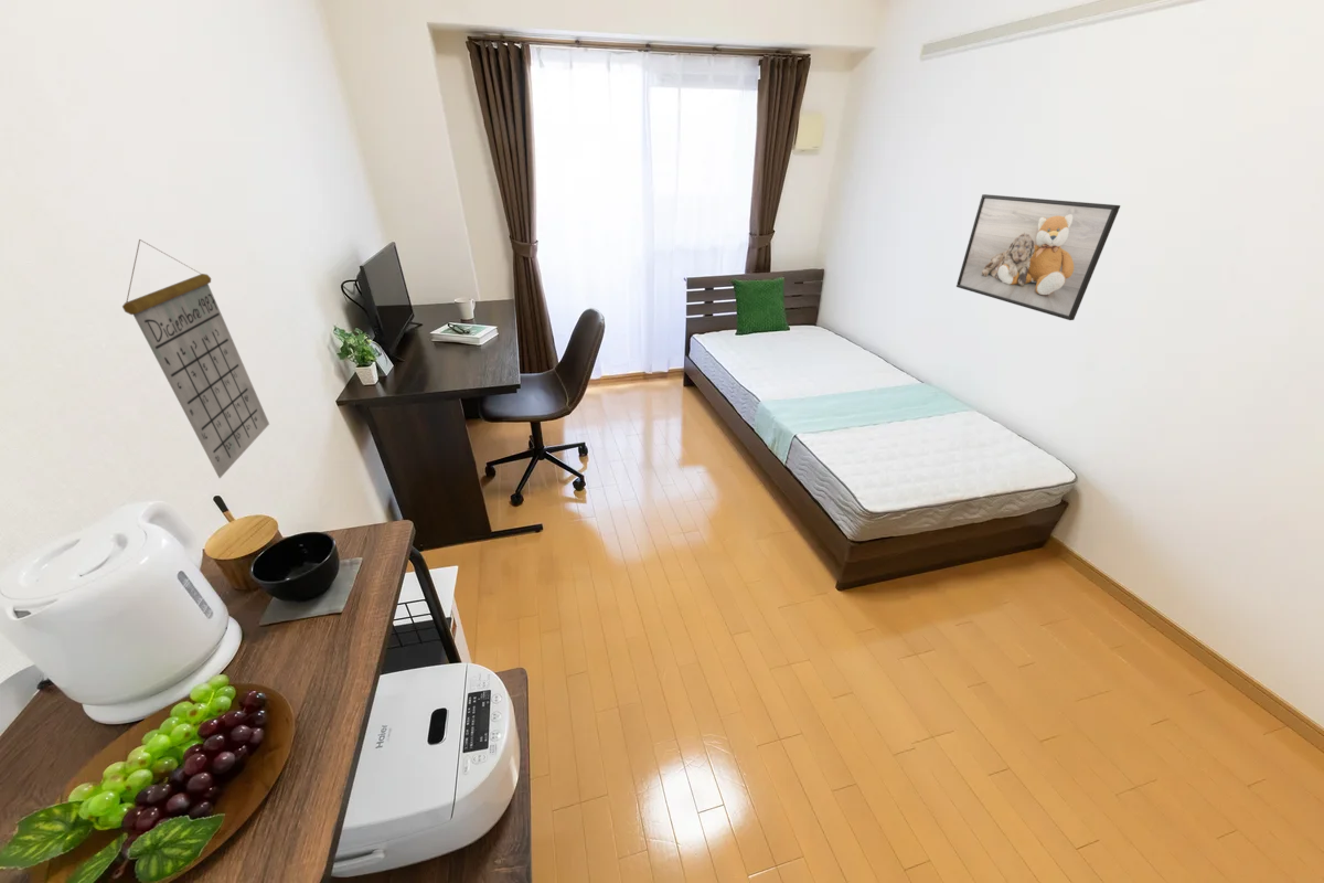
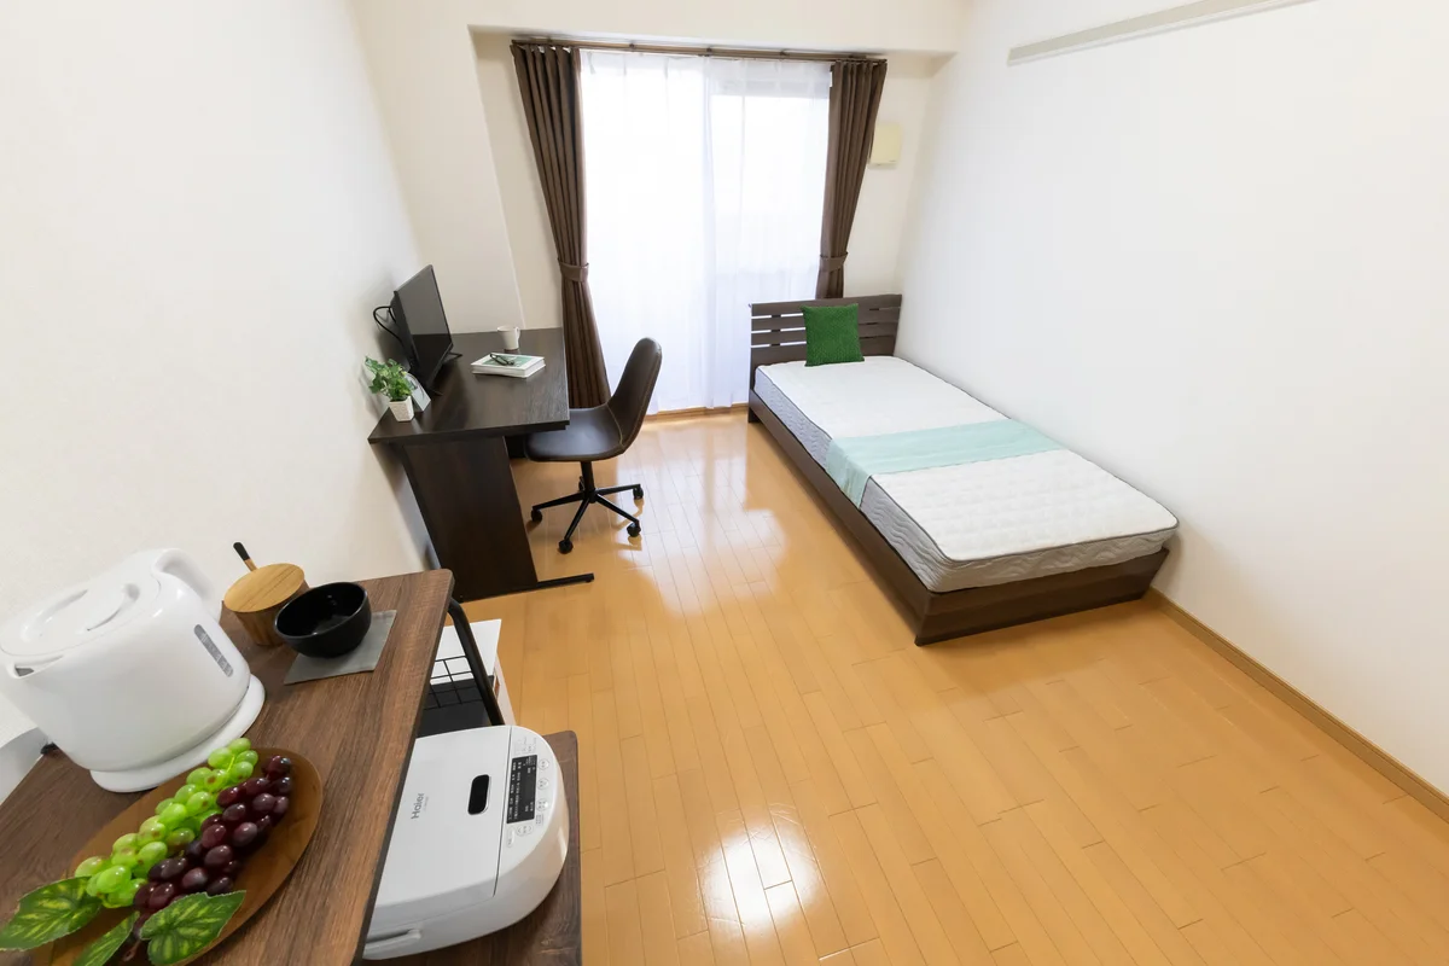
- calendar (201, 354)
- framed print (1024, 253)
